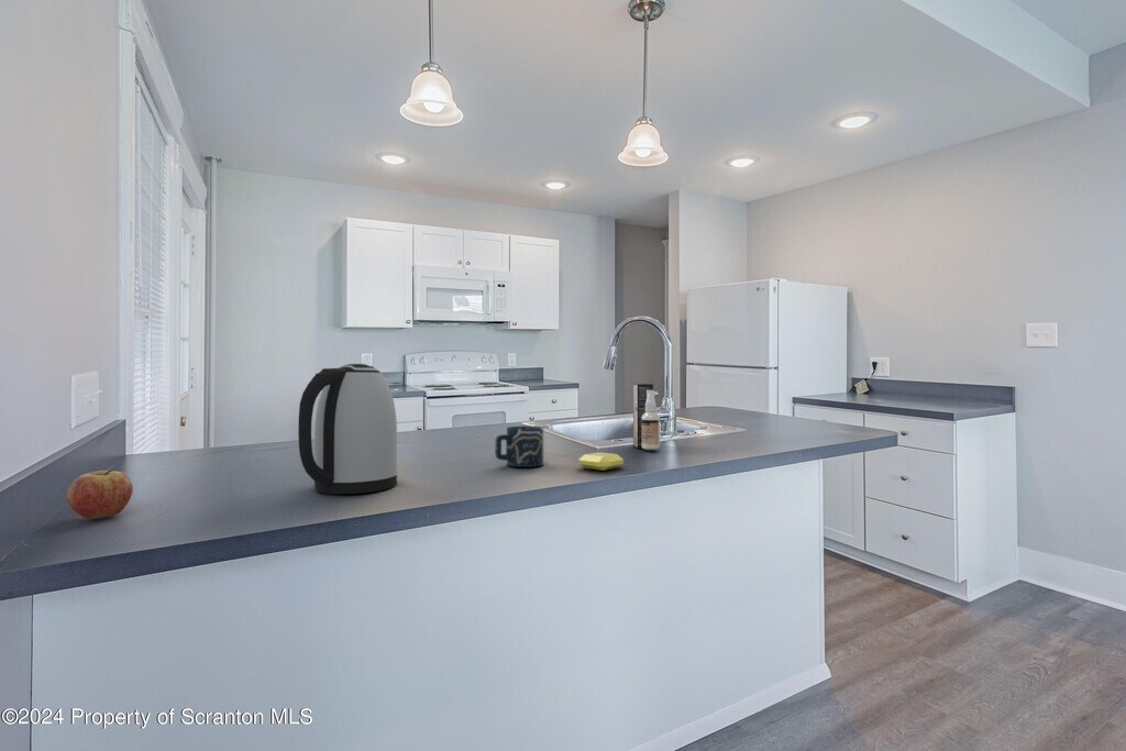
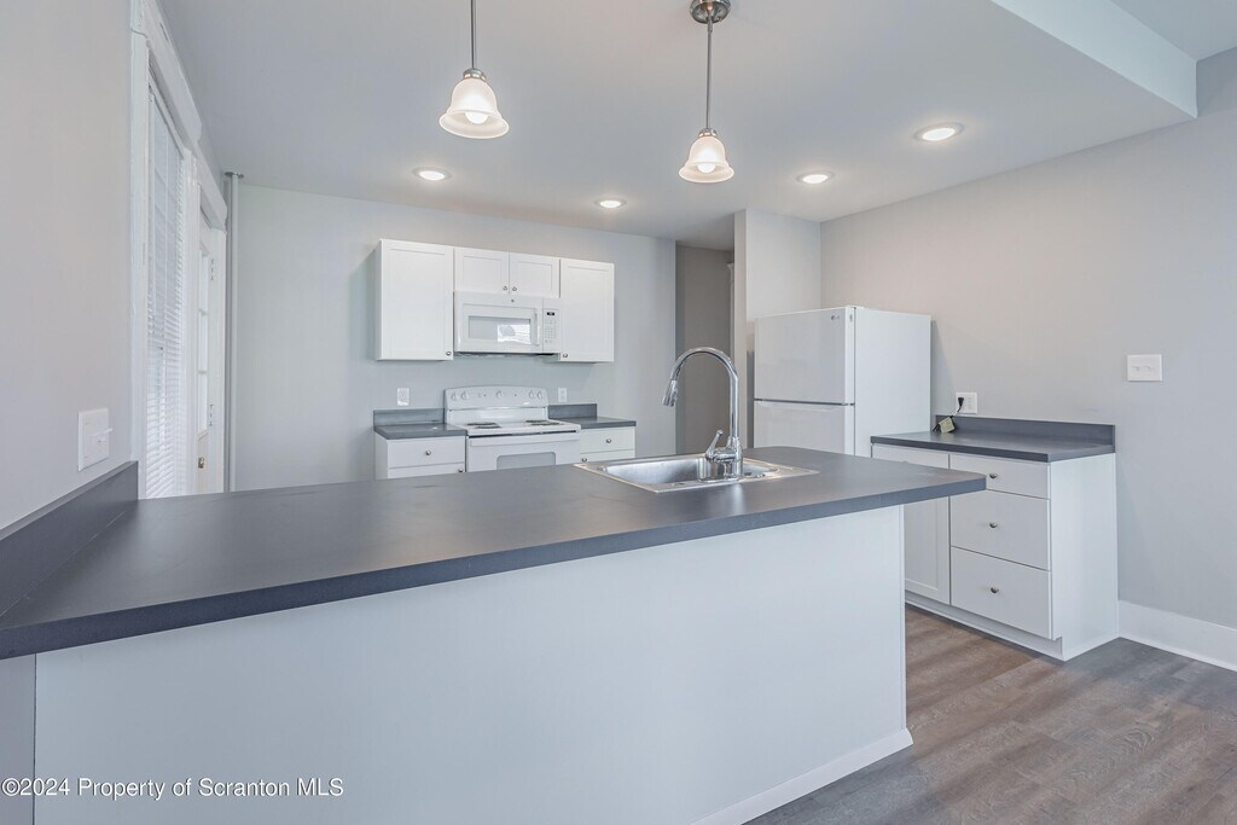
- spray bottle (645, 416)
- soap bar (600, 461)
- cup (519, 445)
- kettle (345, 426)
- fruit (100, 493)
